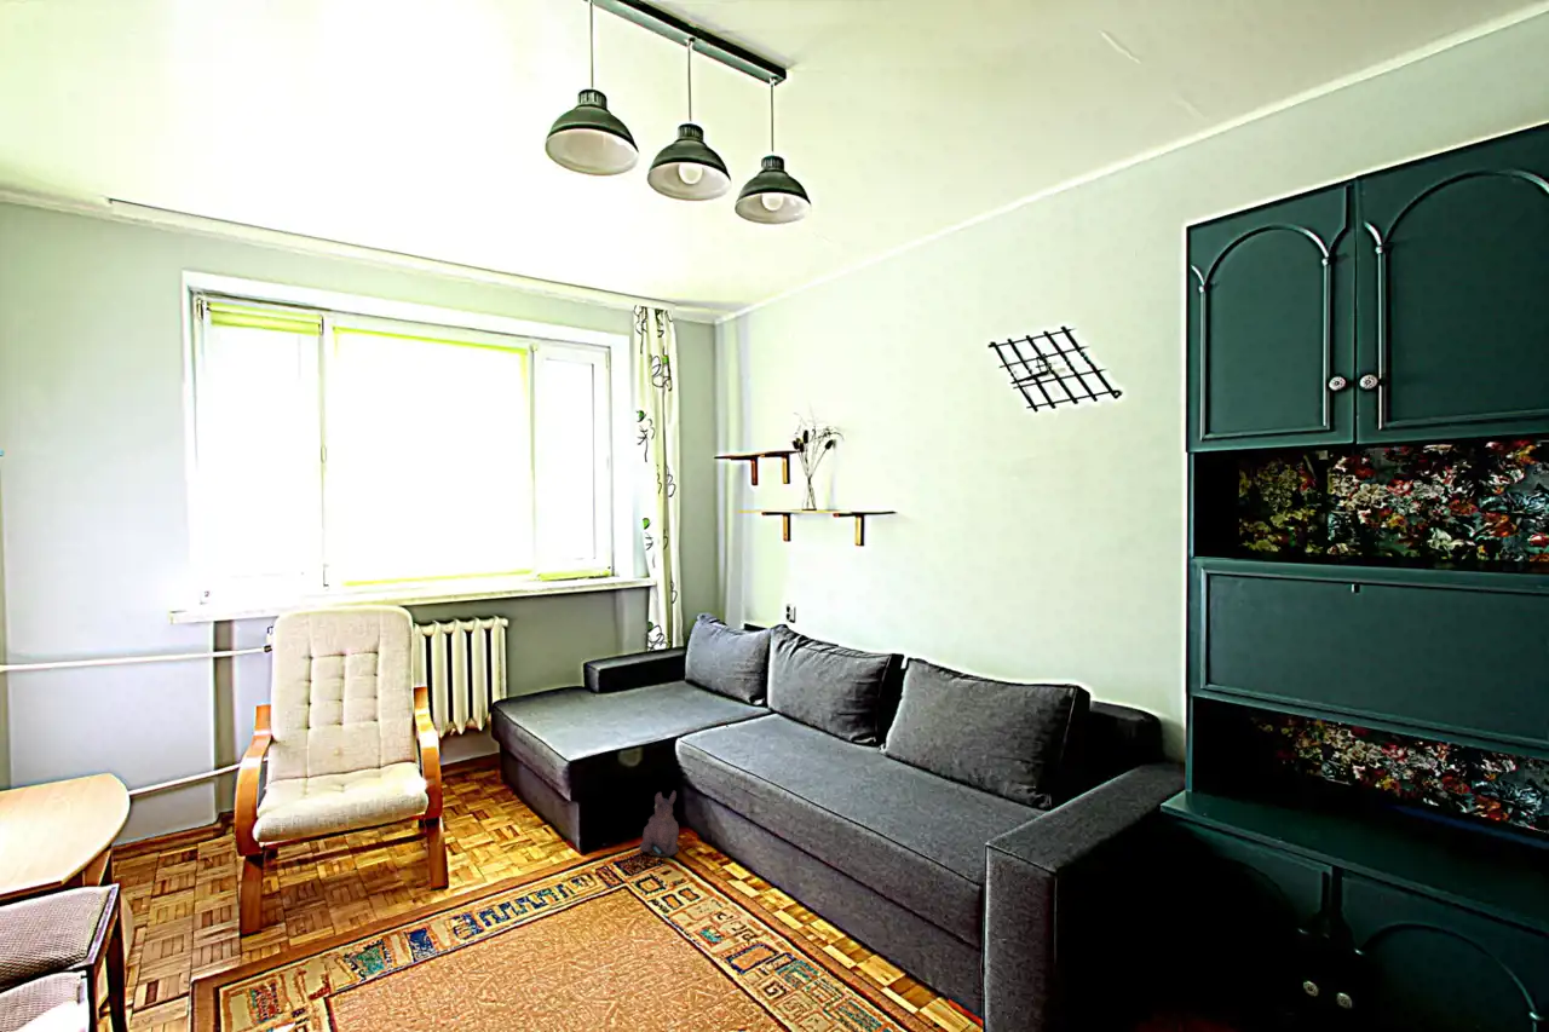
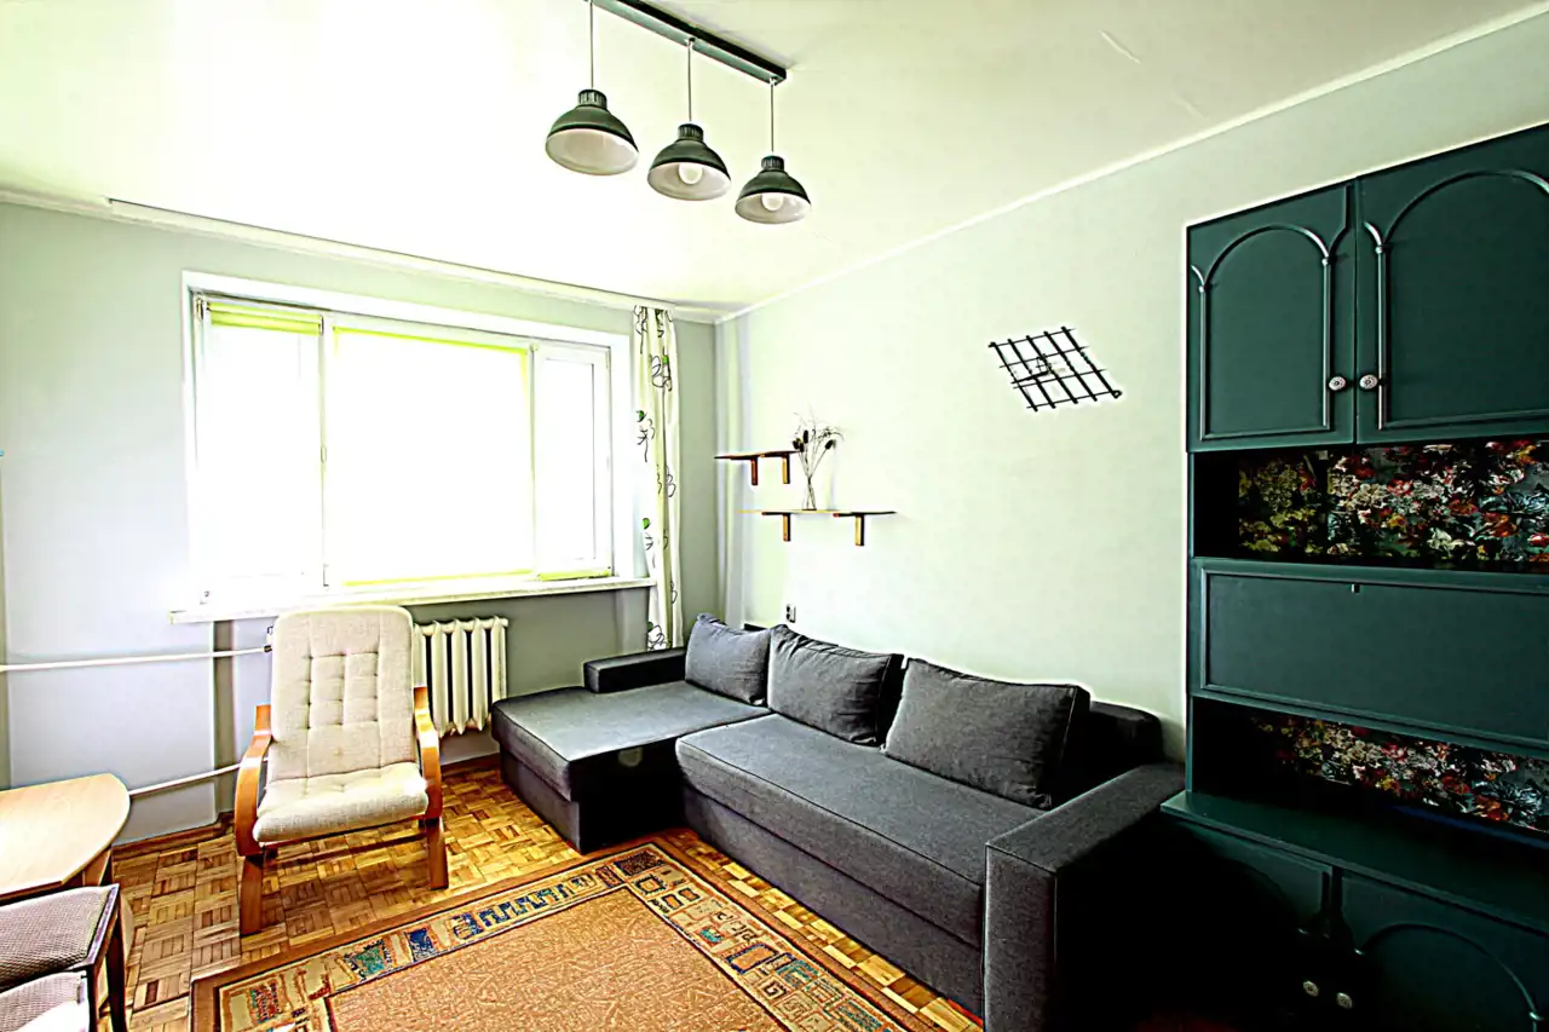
- plush toy (666, 823)
